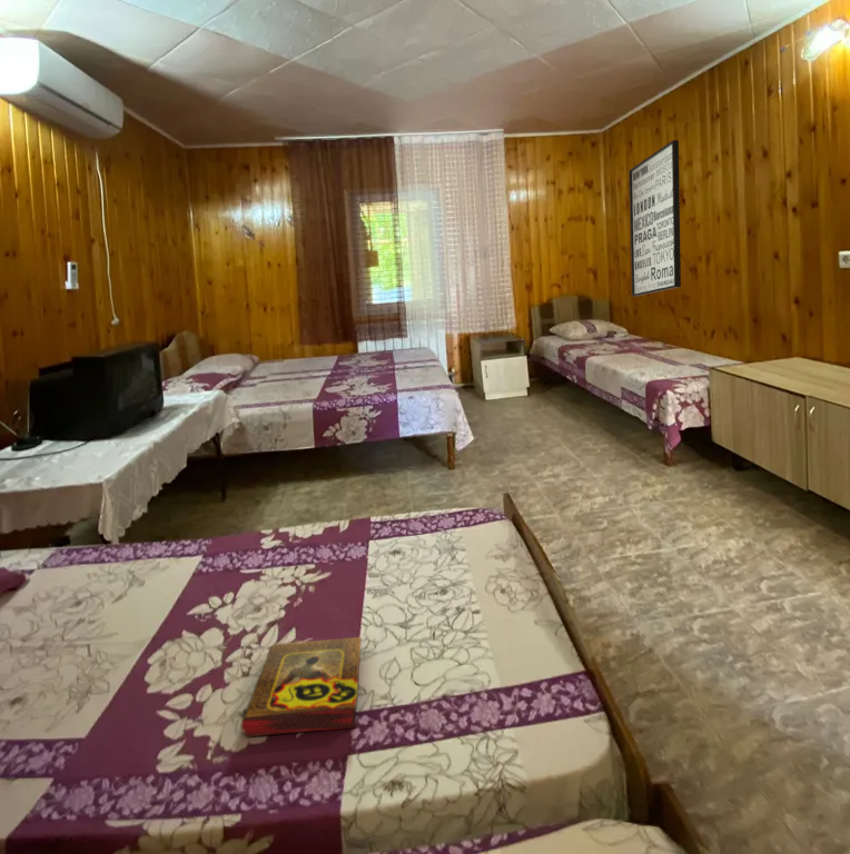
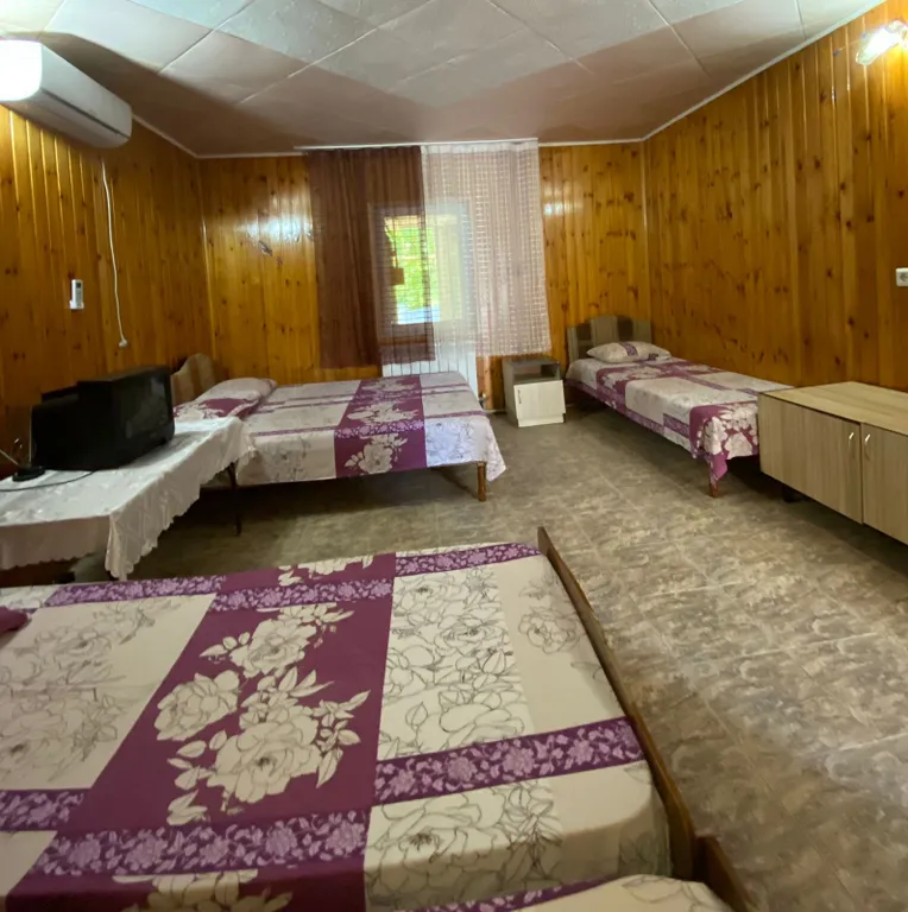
- wall art (653, 225)
- book (308, 681)
